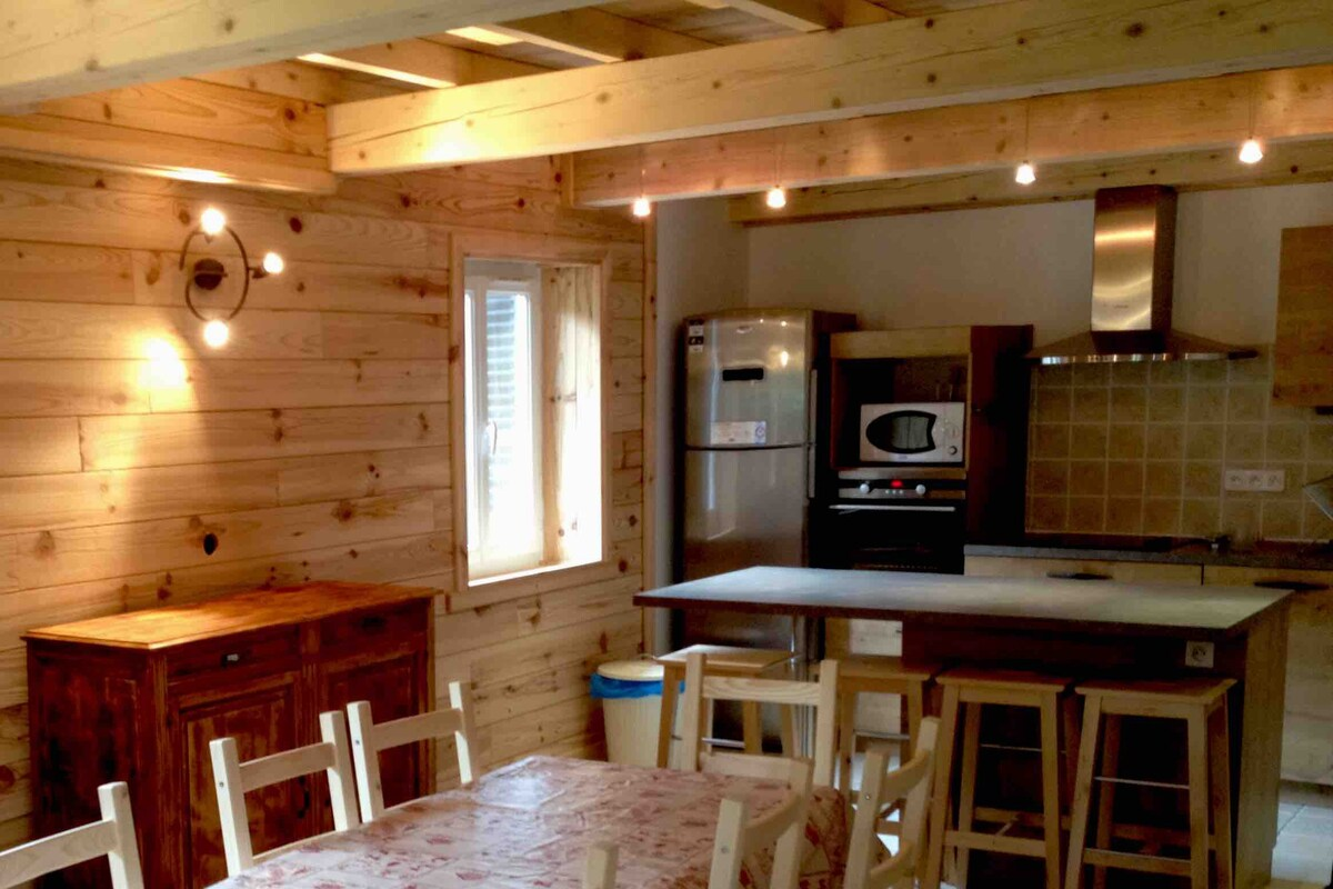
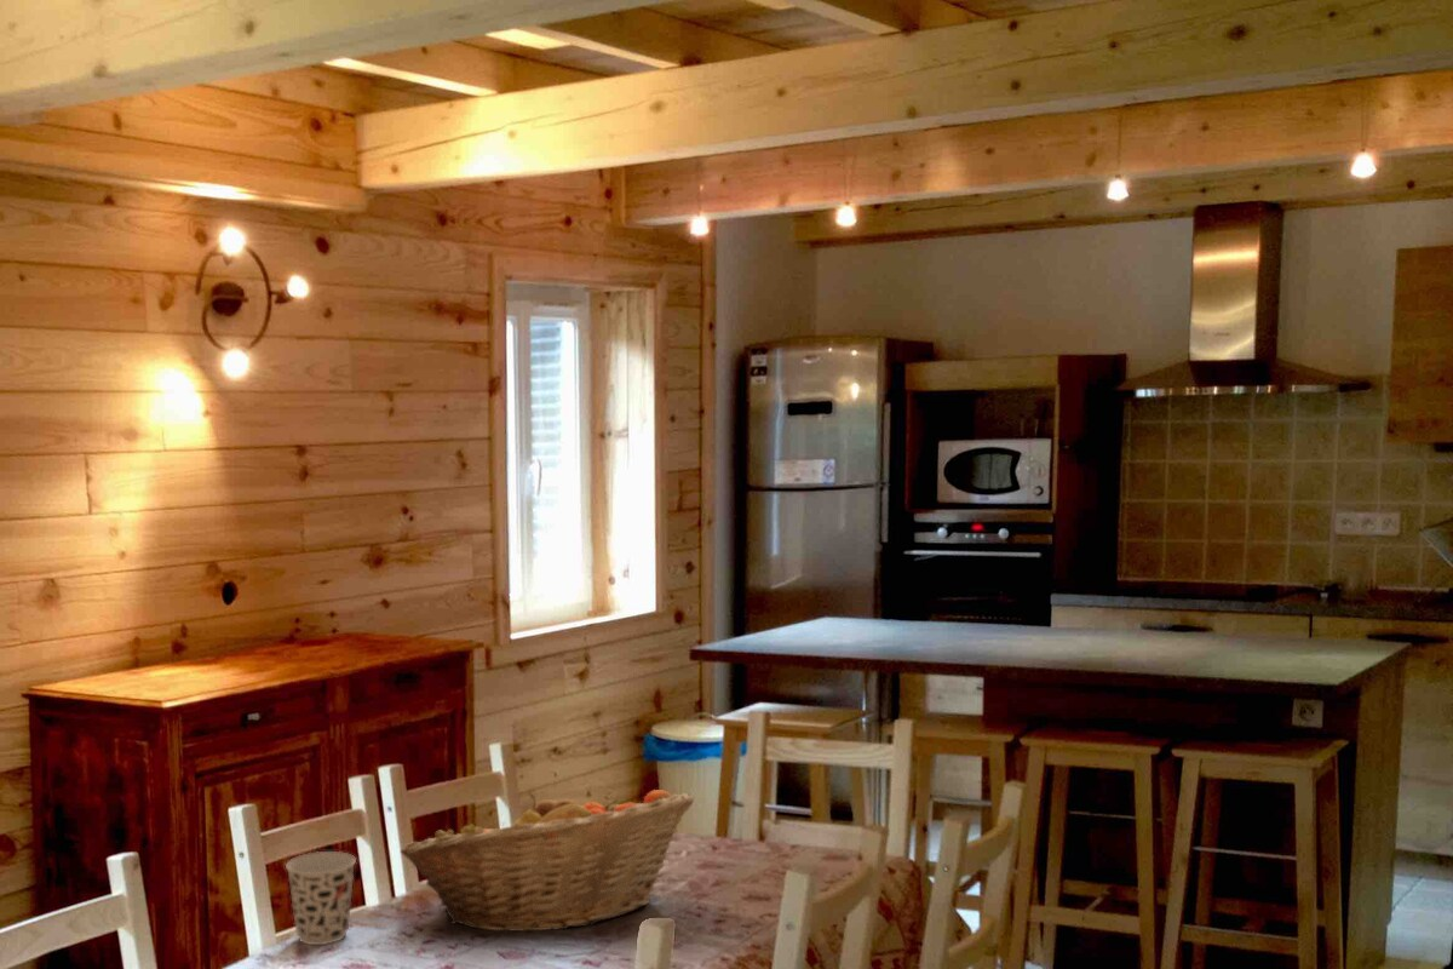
+ fruit basket (551, 847)
+ cup (321, 899)
